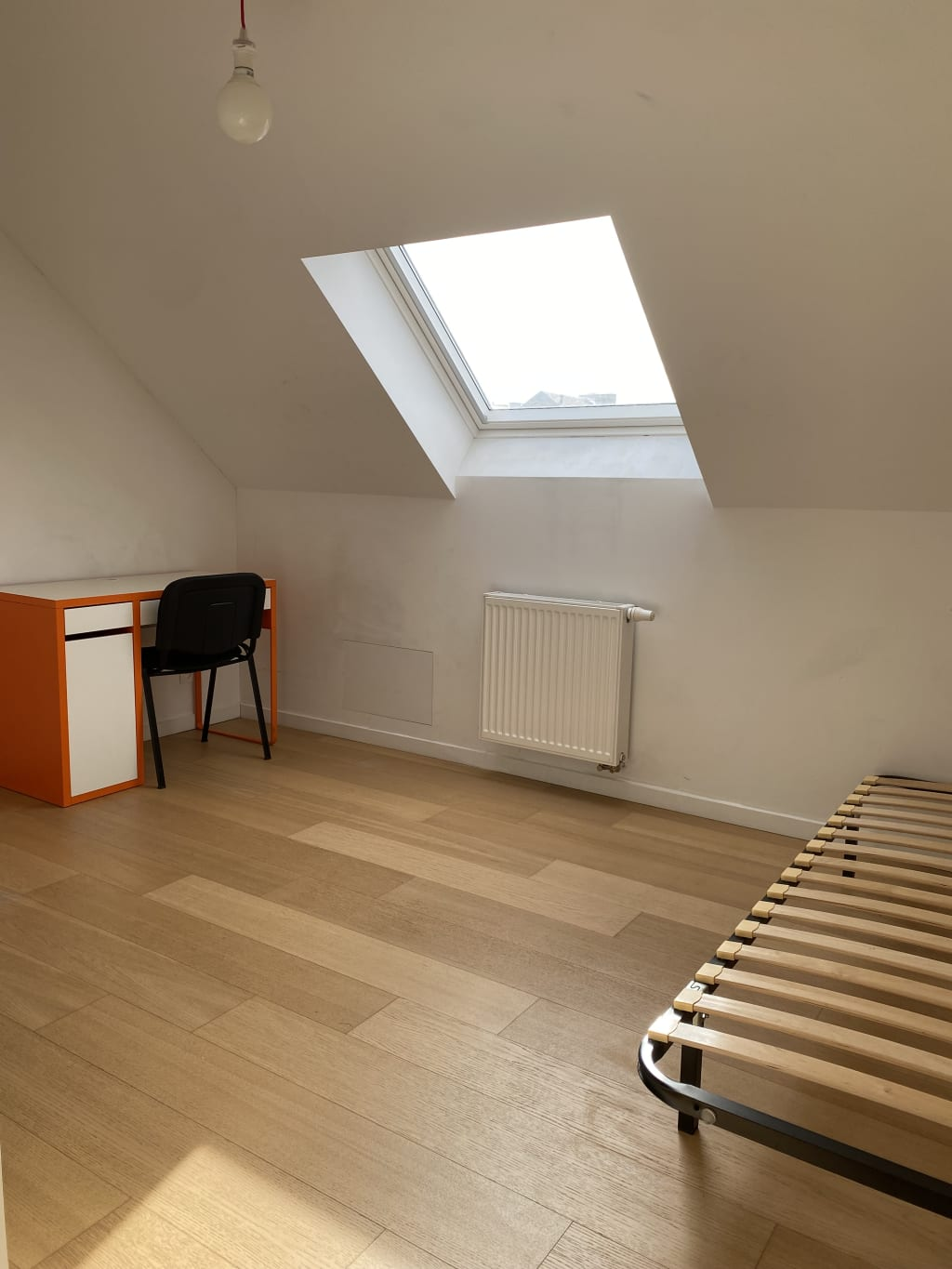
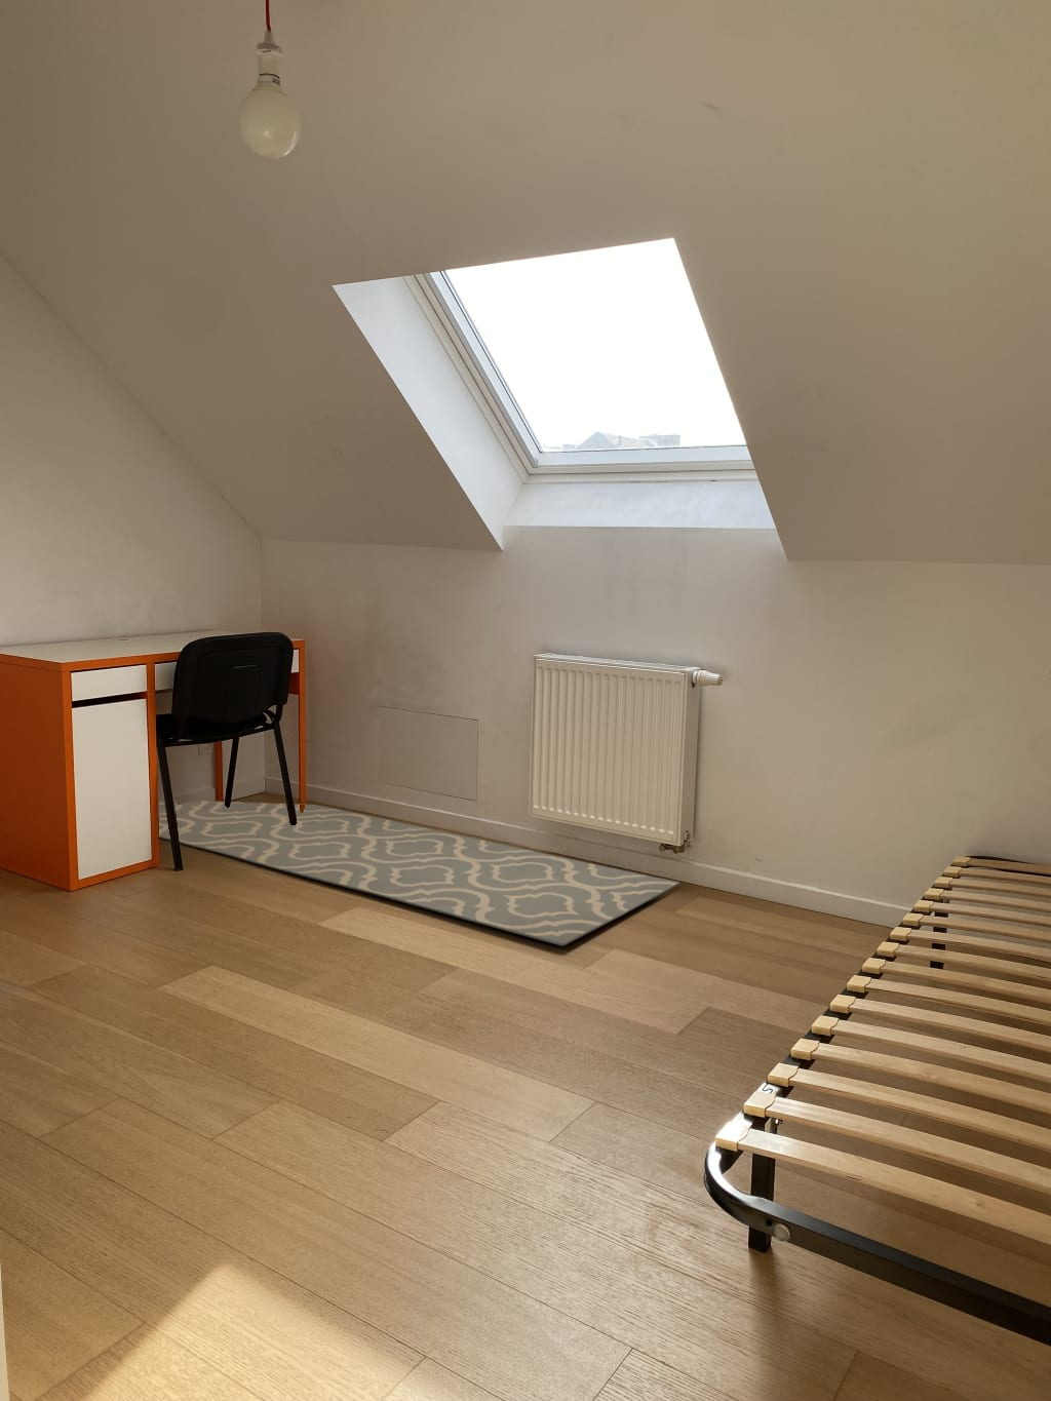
+ rug (343, 843)
